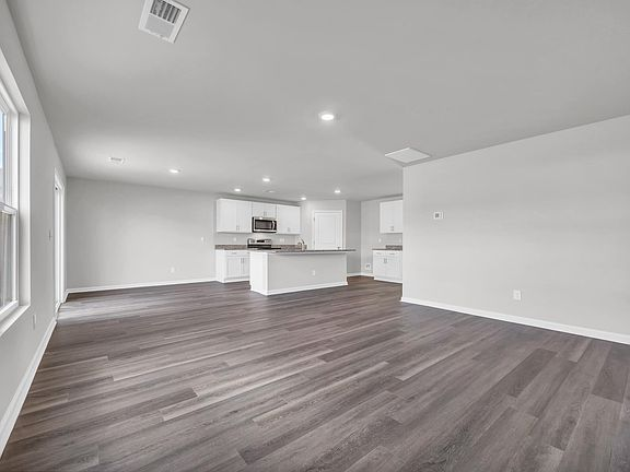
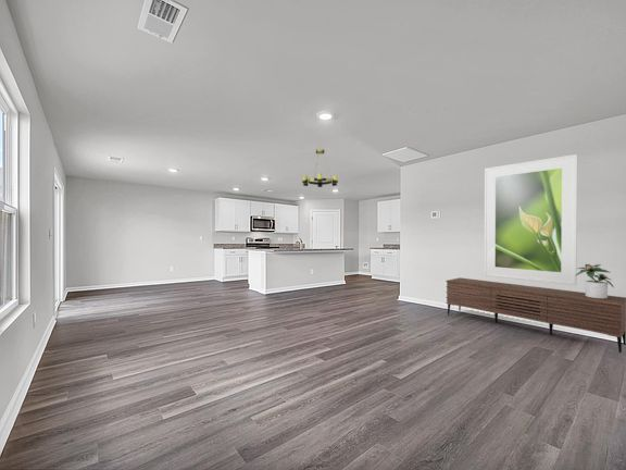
+ chandelier (316, 164)
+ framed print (526, 221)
+ potted plant (593, 281)
+ sideboard (522, 307)
